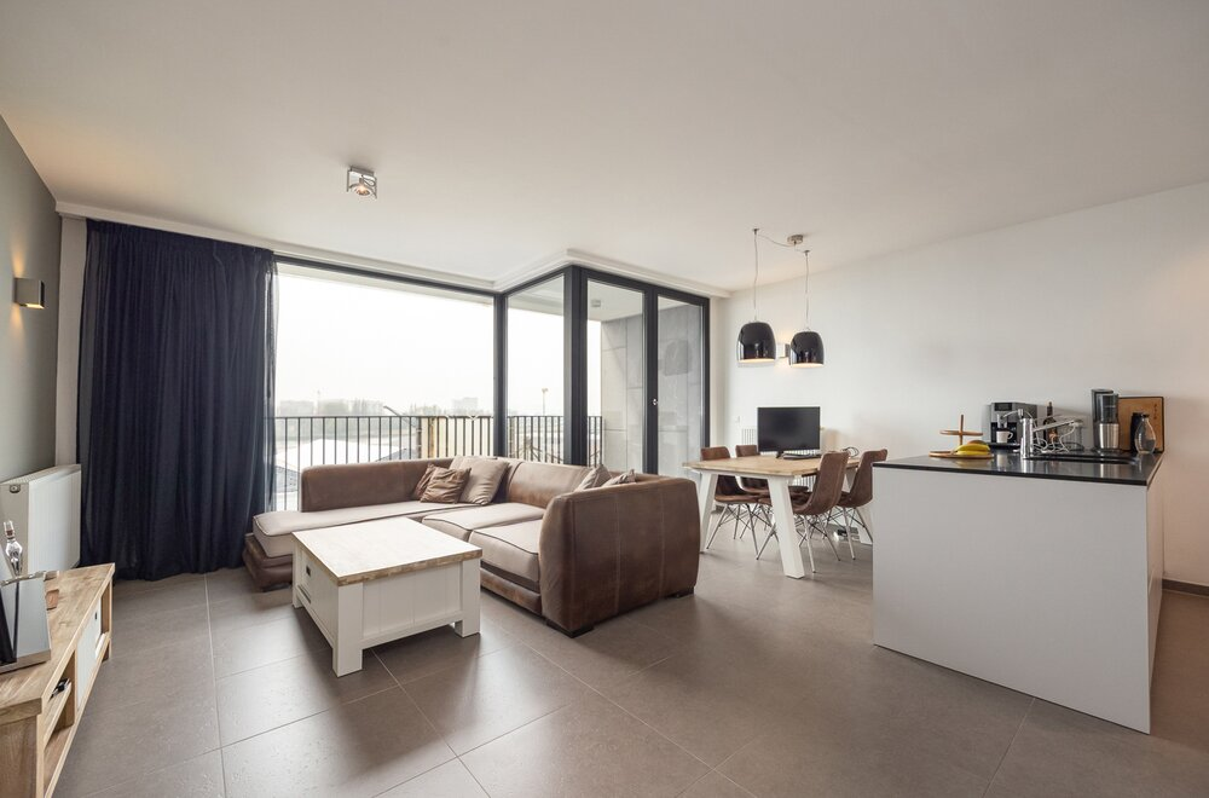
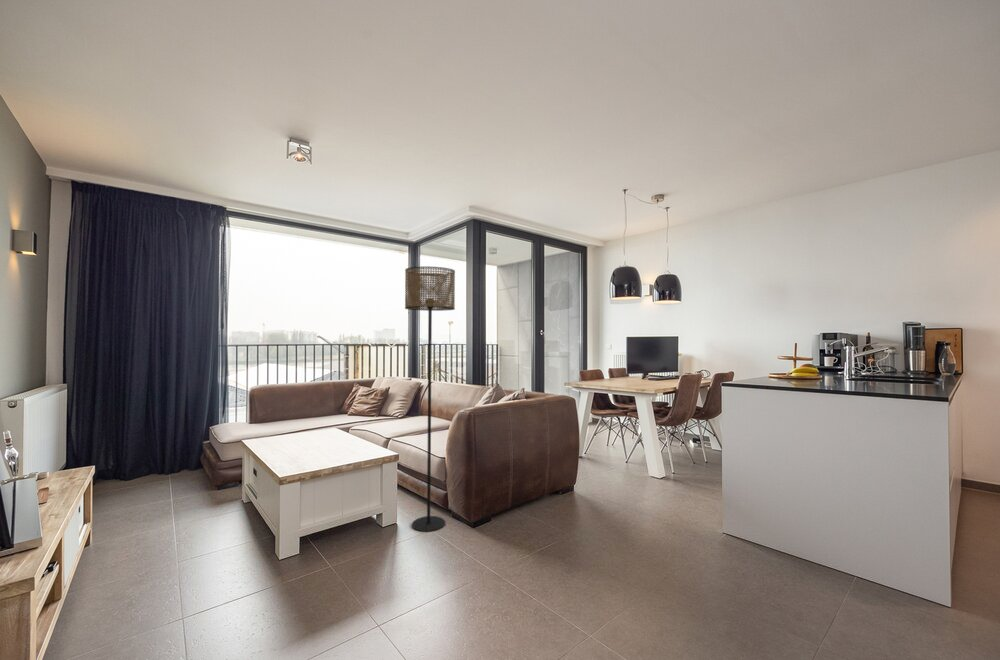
+ floor lamp (429, 396)
